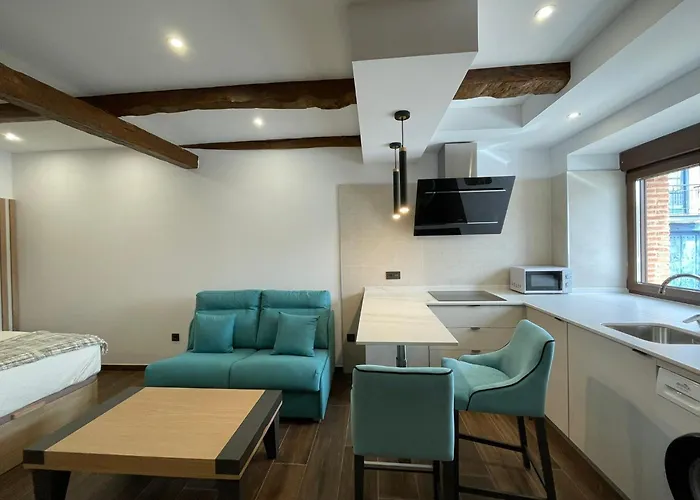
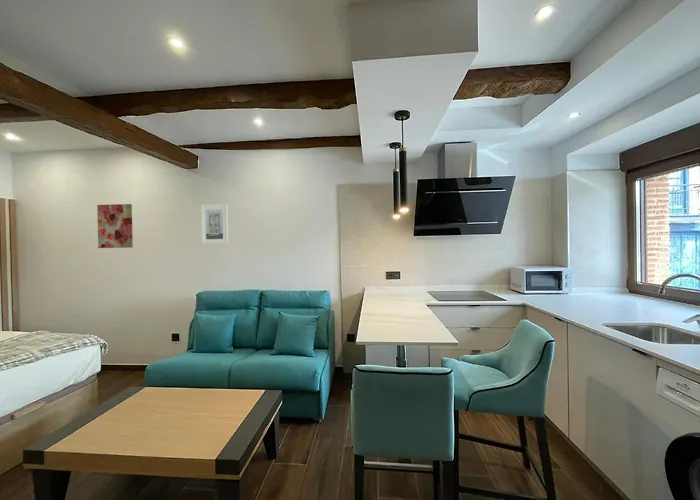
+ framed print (214, 224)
+ wall art (115, 226)
